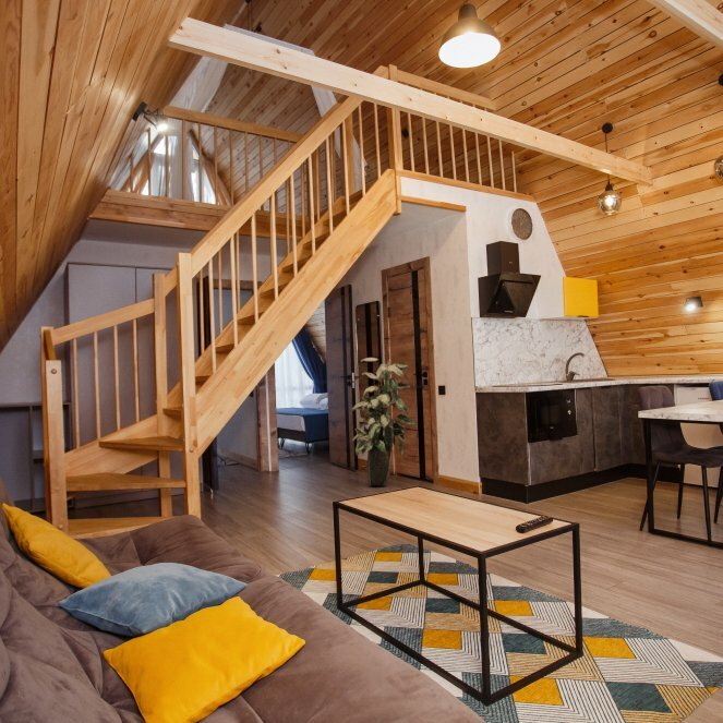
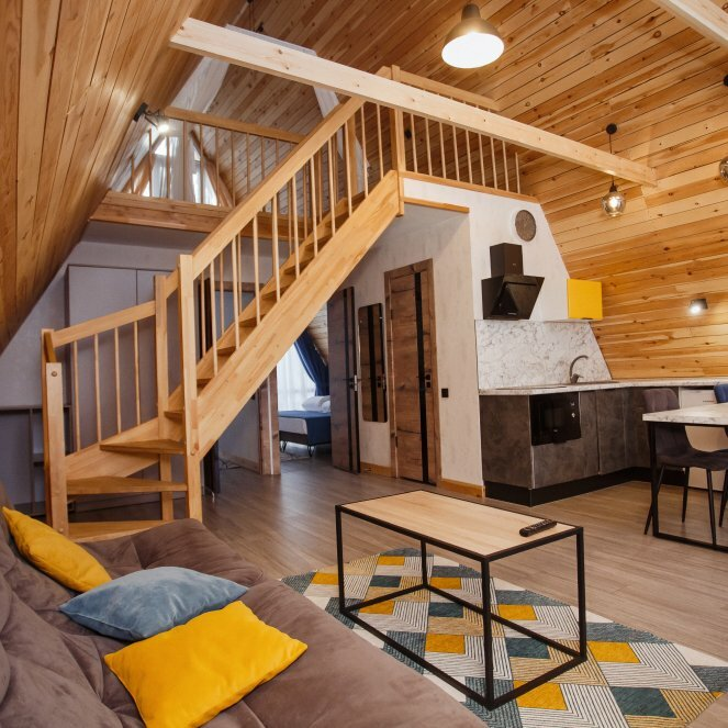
- indoor plant (379, 420)
